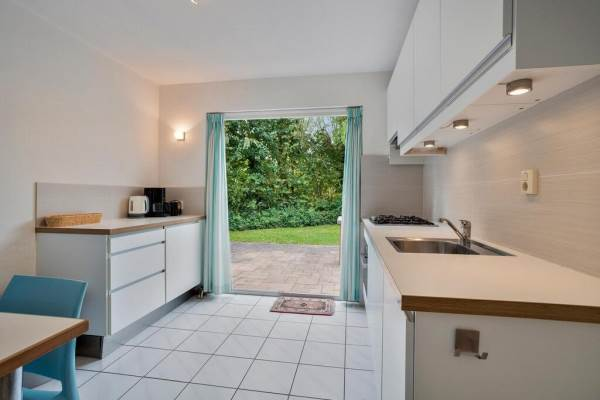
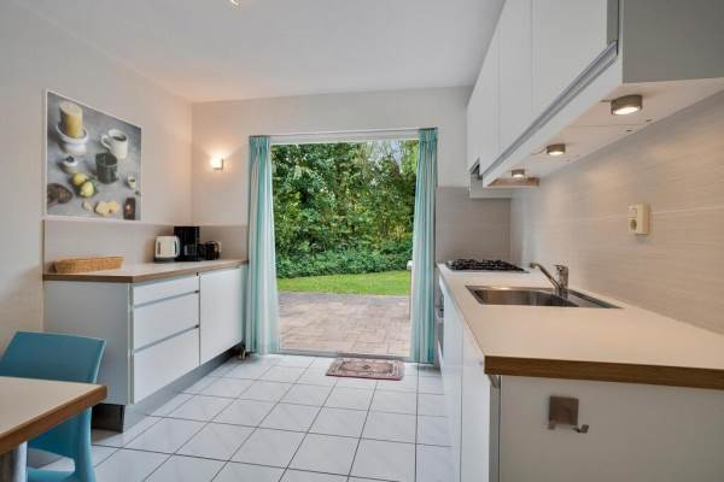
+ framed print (99, 165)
